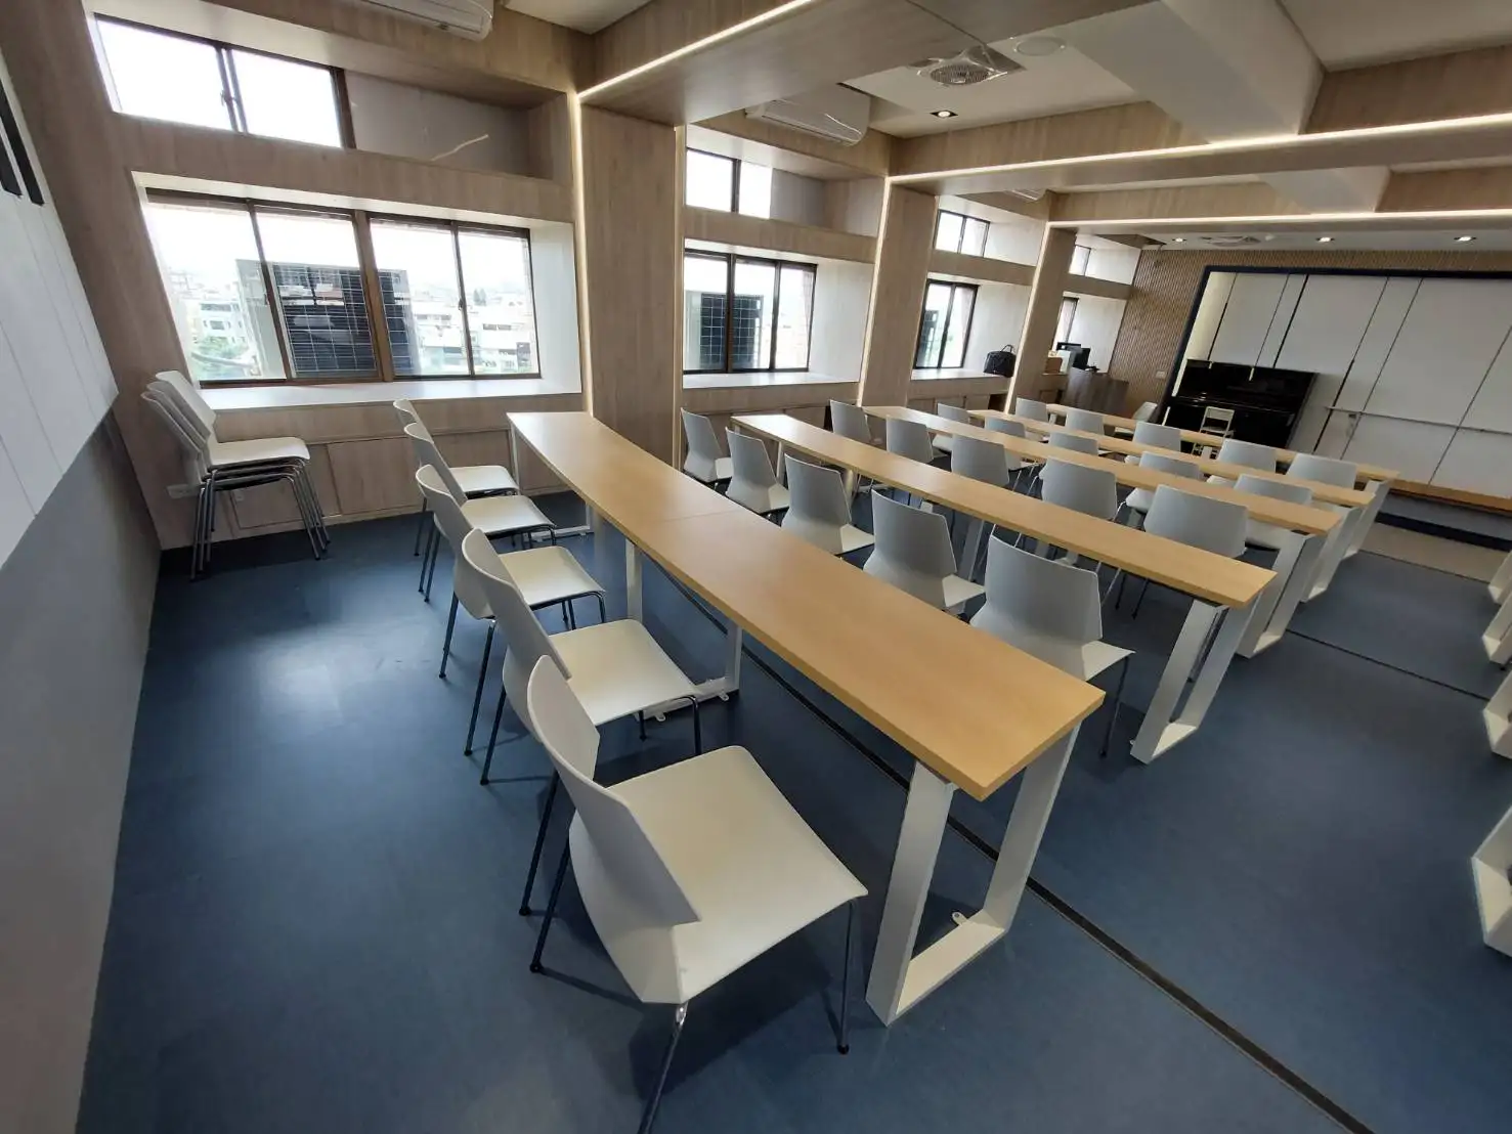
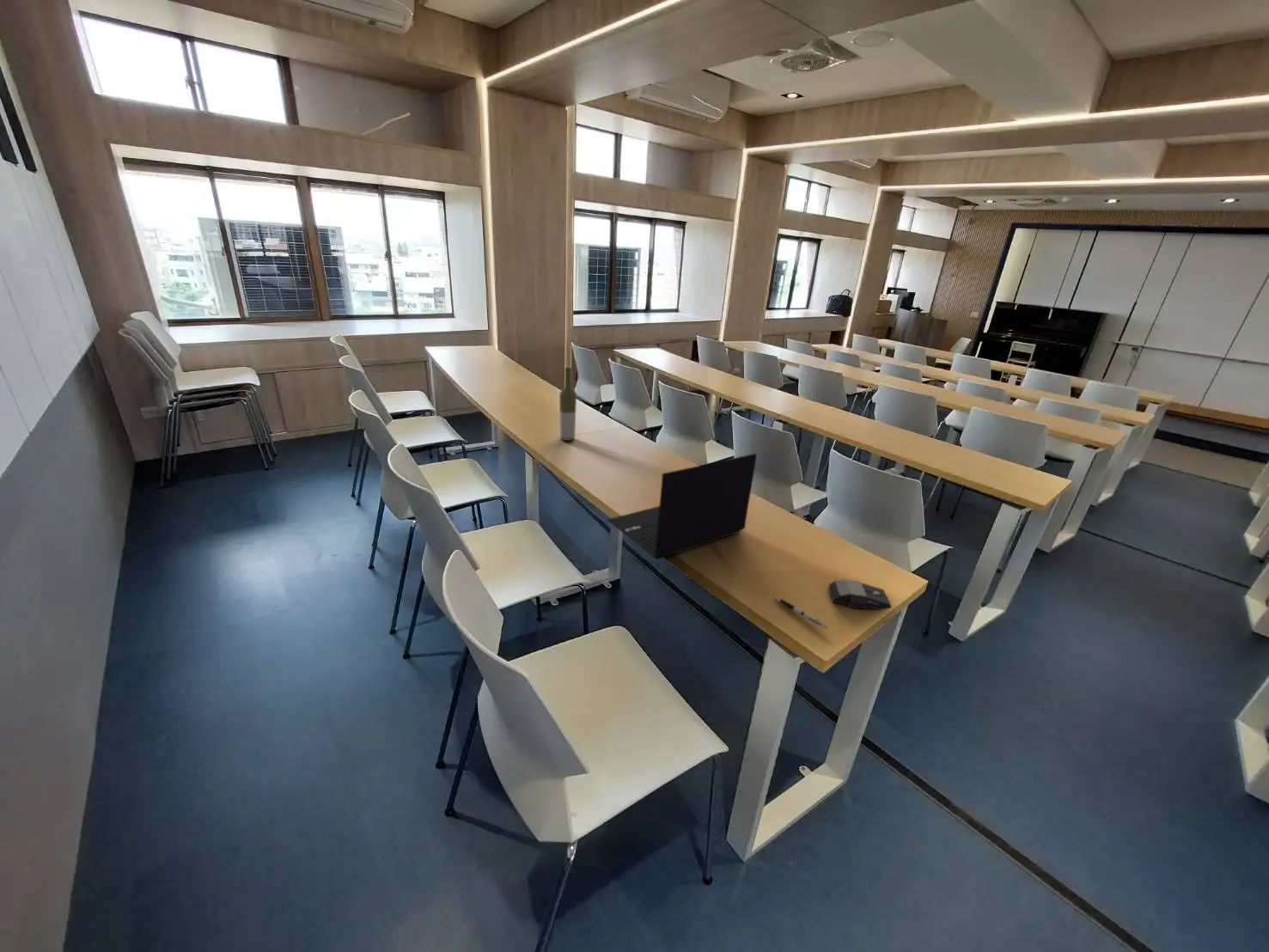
+ laptop (680, 489)
+ bottle (568, 405)
+ pen (799, 611)
+ computer mouse (858, 590)
